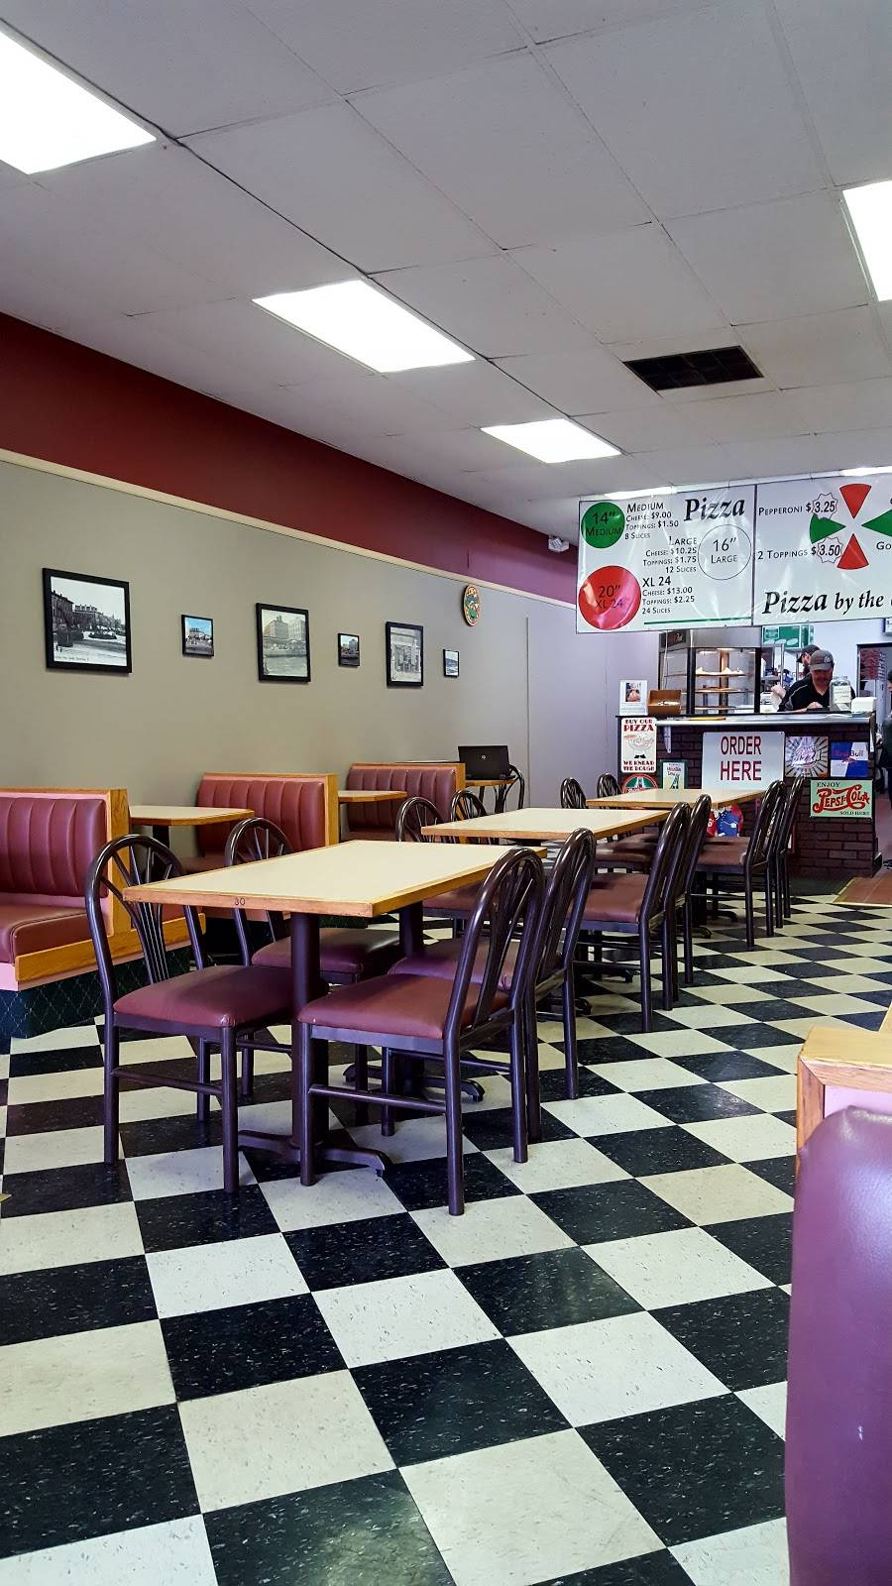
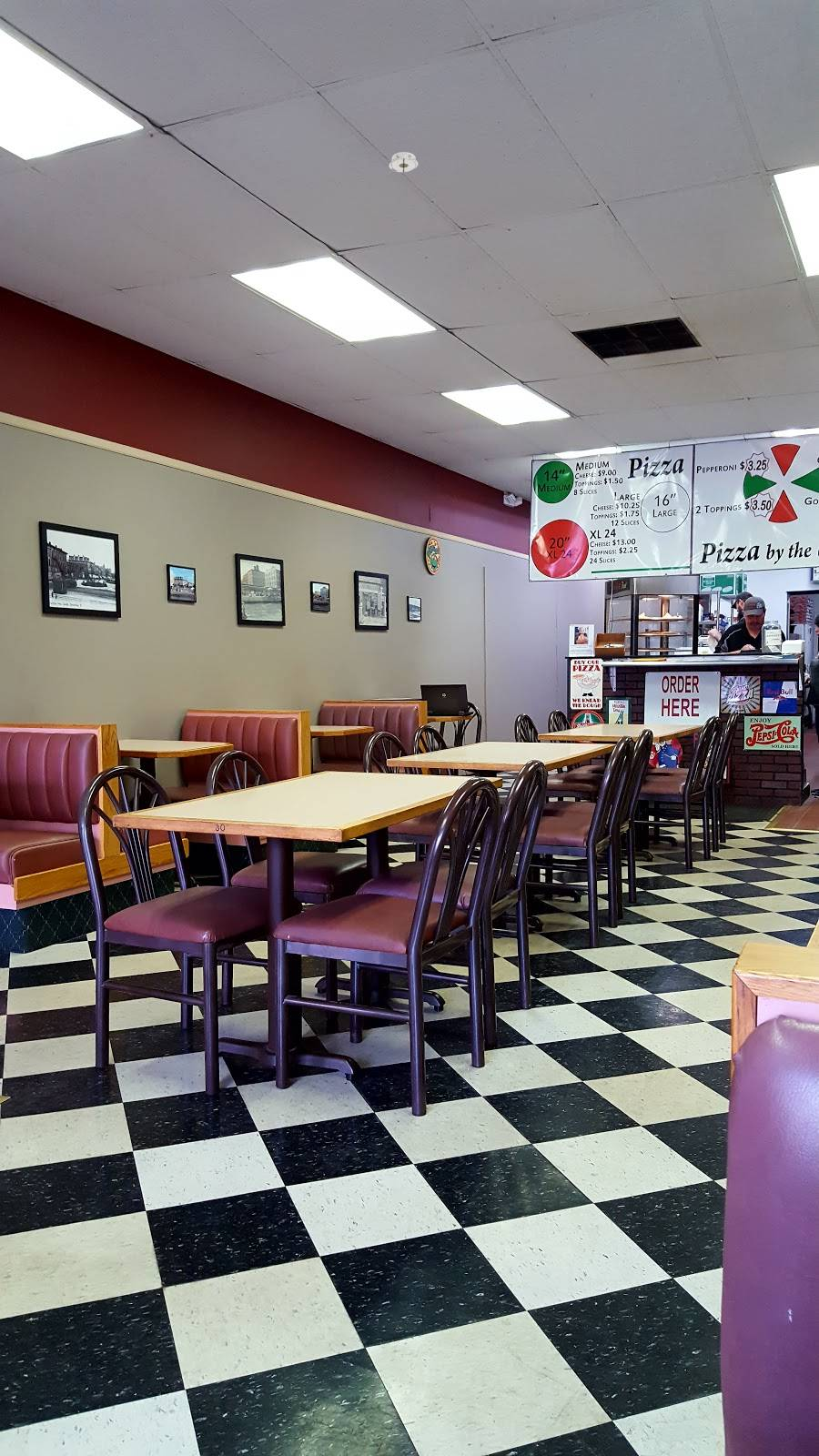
+ smoke detector (402, 162)
